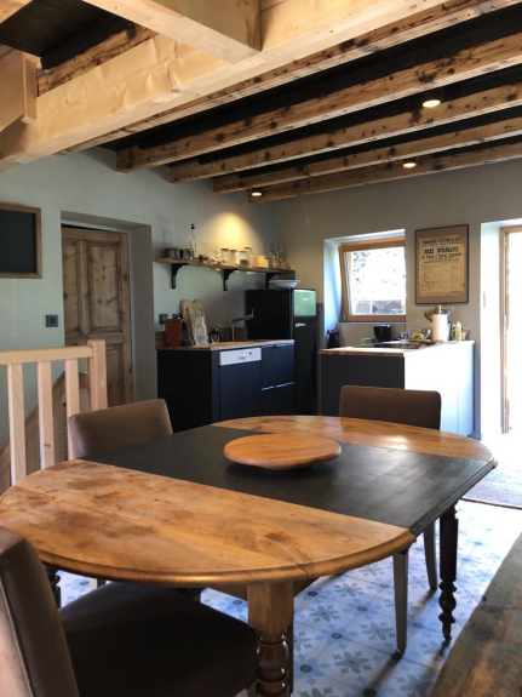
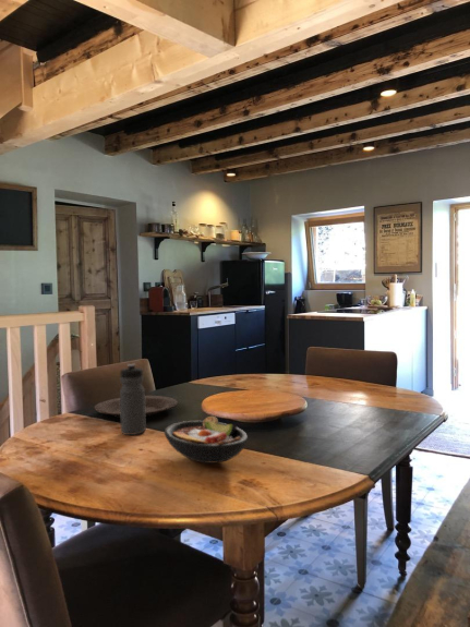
+ water bottle (132, 398)
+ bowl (205, 441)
+ plate (145, 408)
